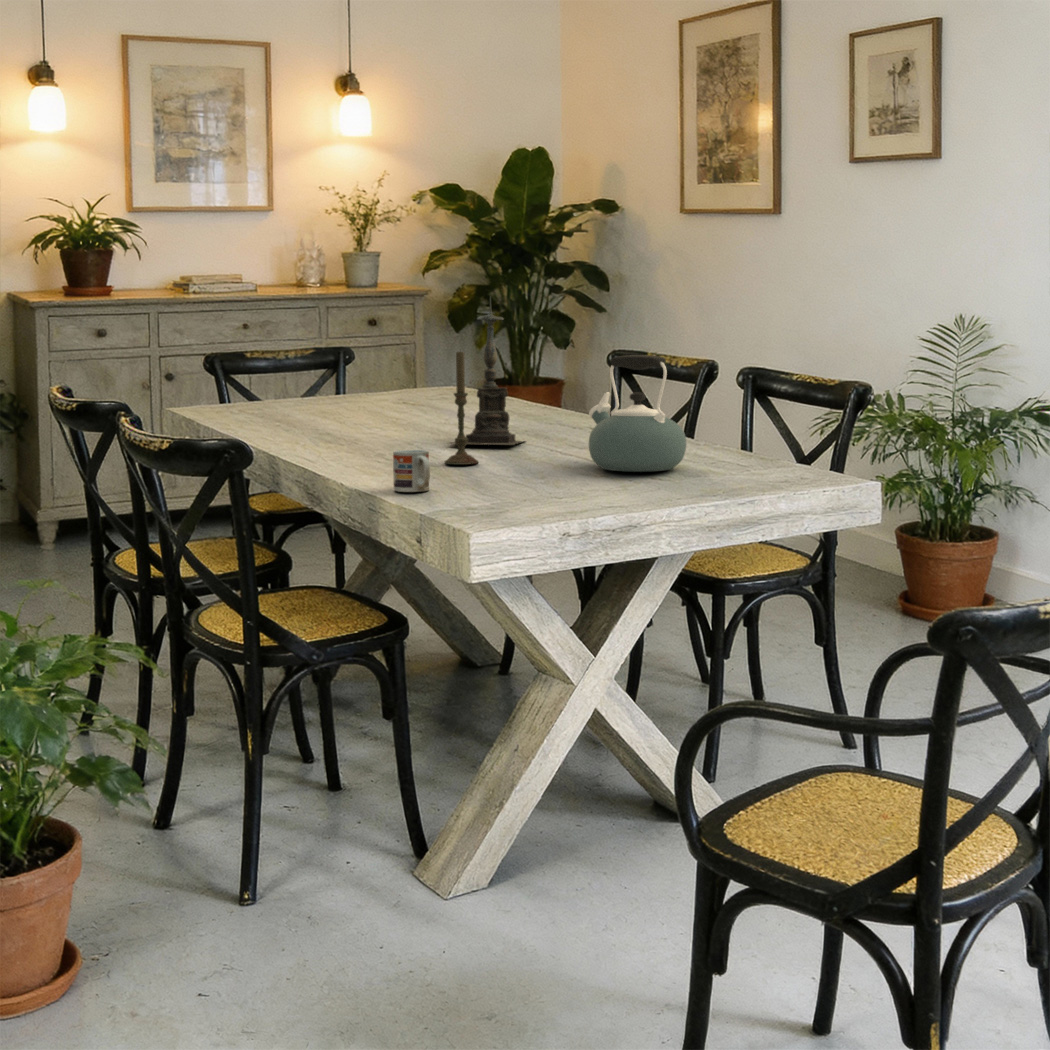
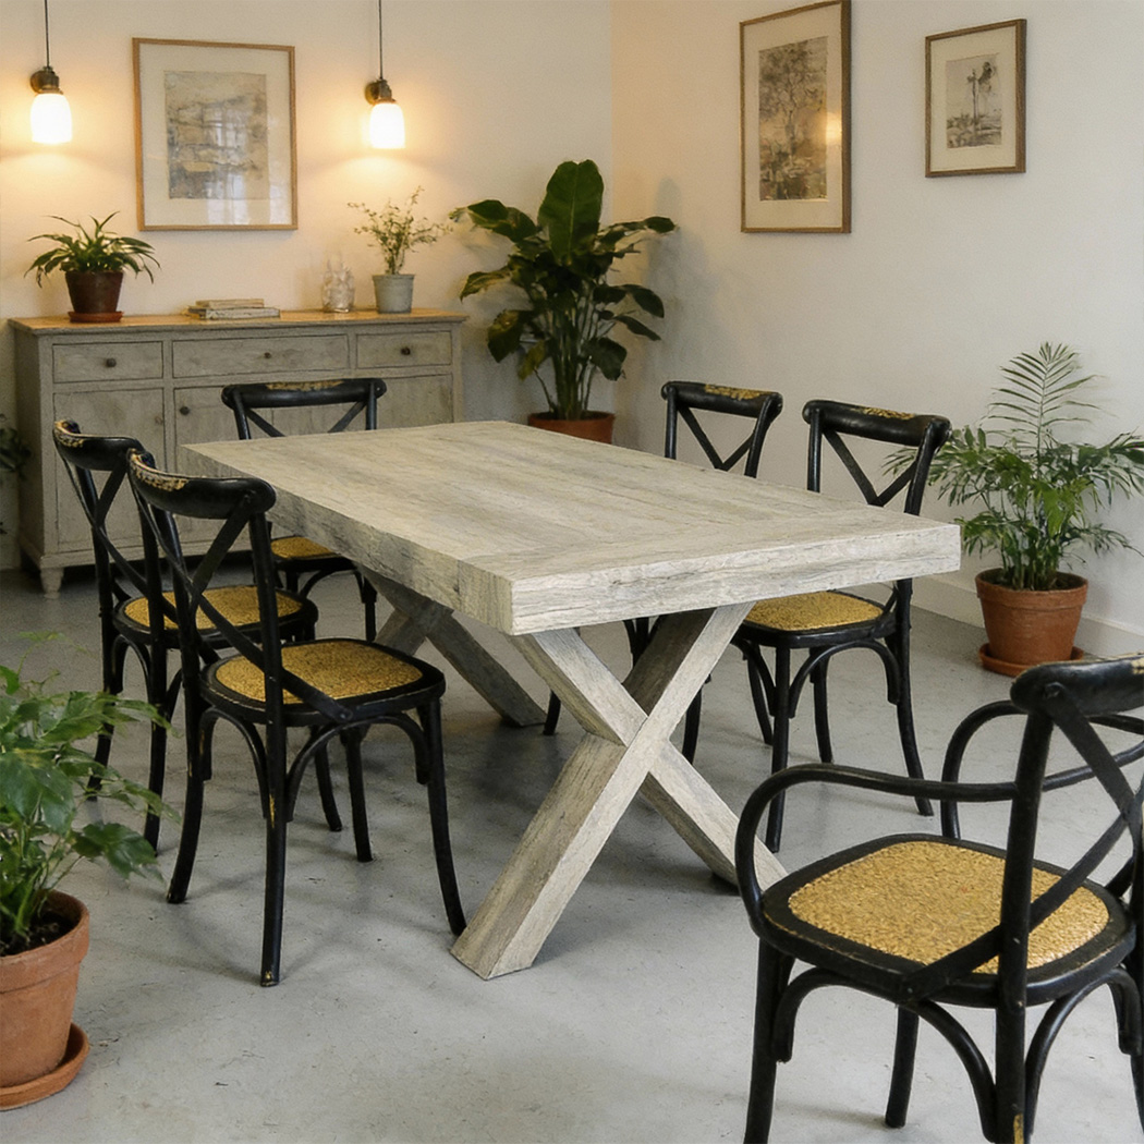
- candle (460, 406)
- candle holder (488, 369)
- cup (415, 471)
- kettle (630, 411)
